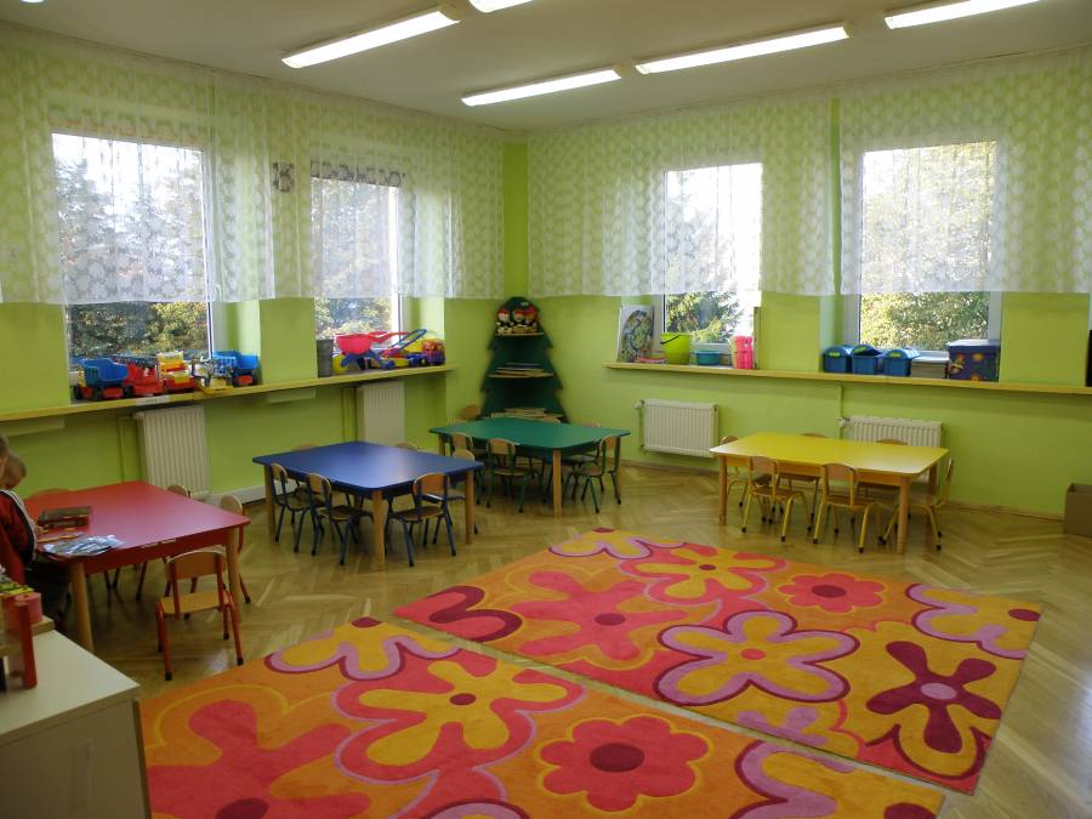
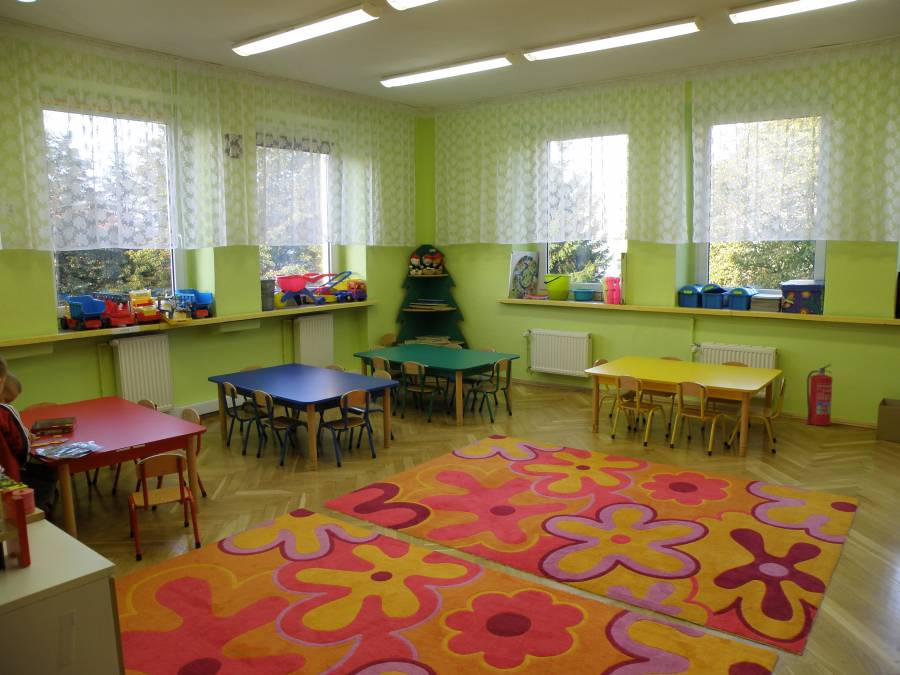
+ fire extinguisher (819, 394)
